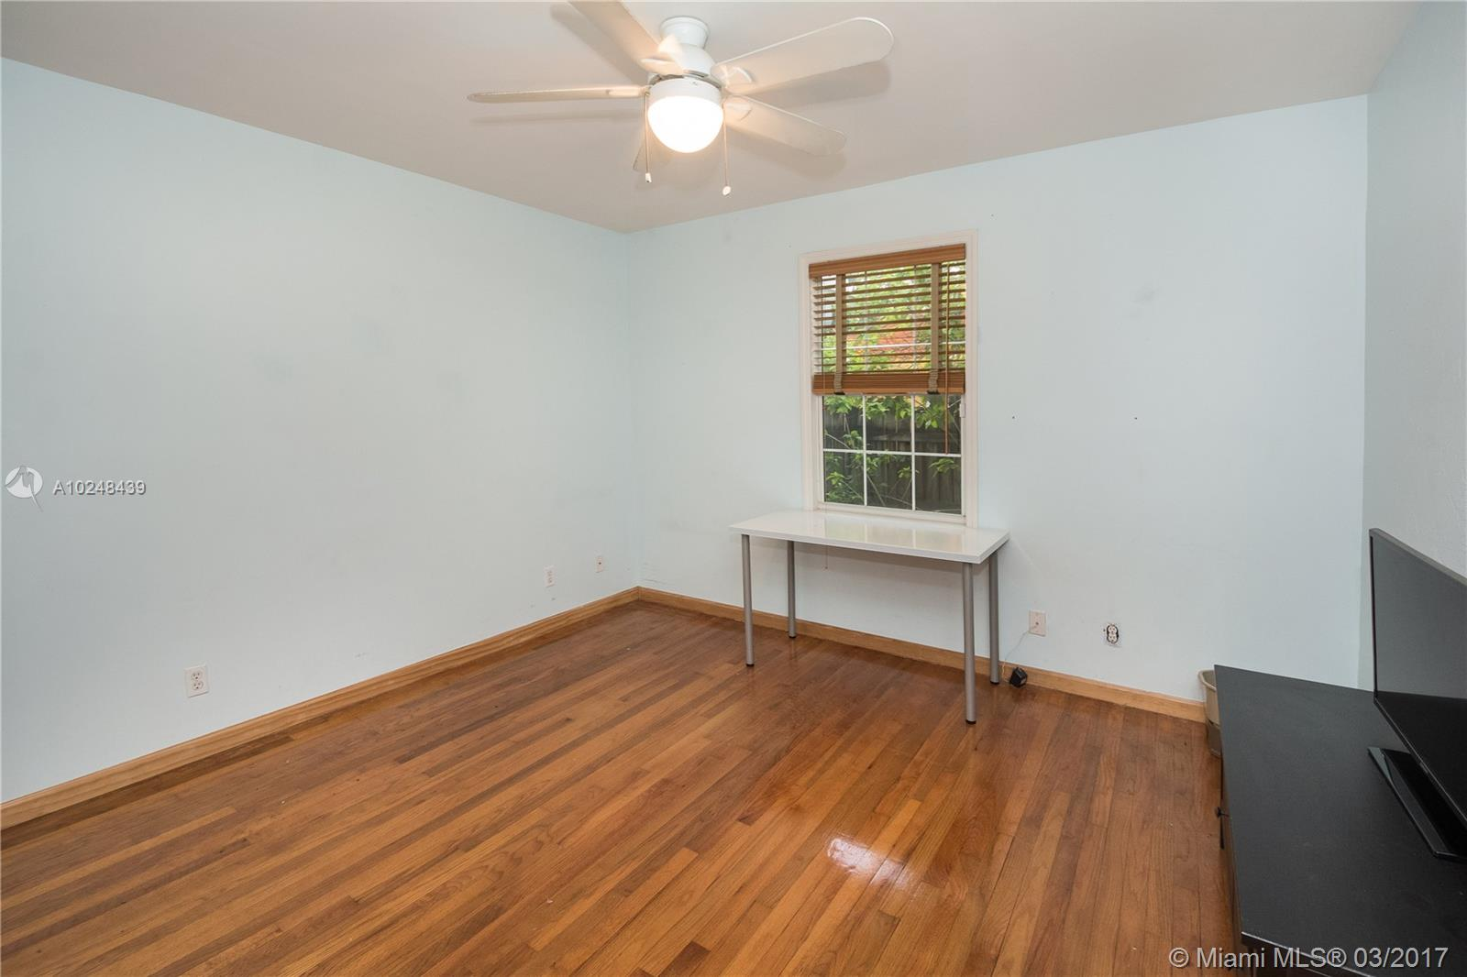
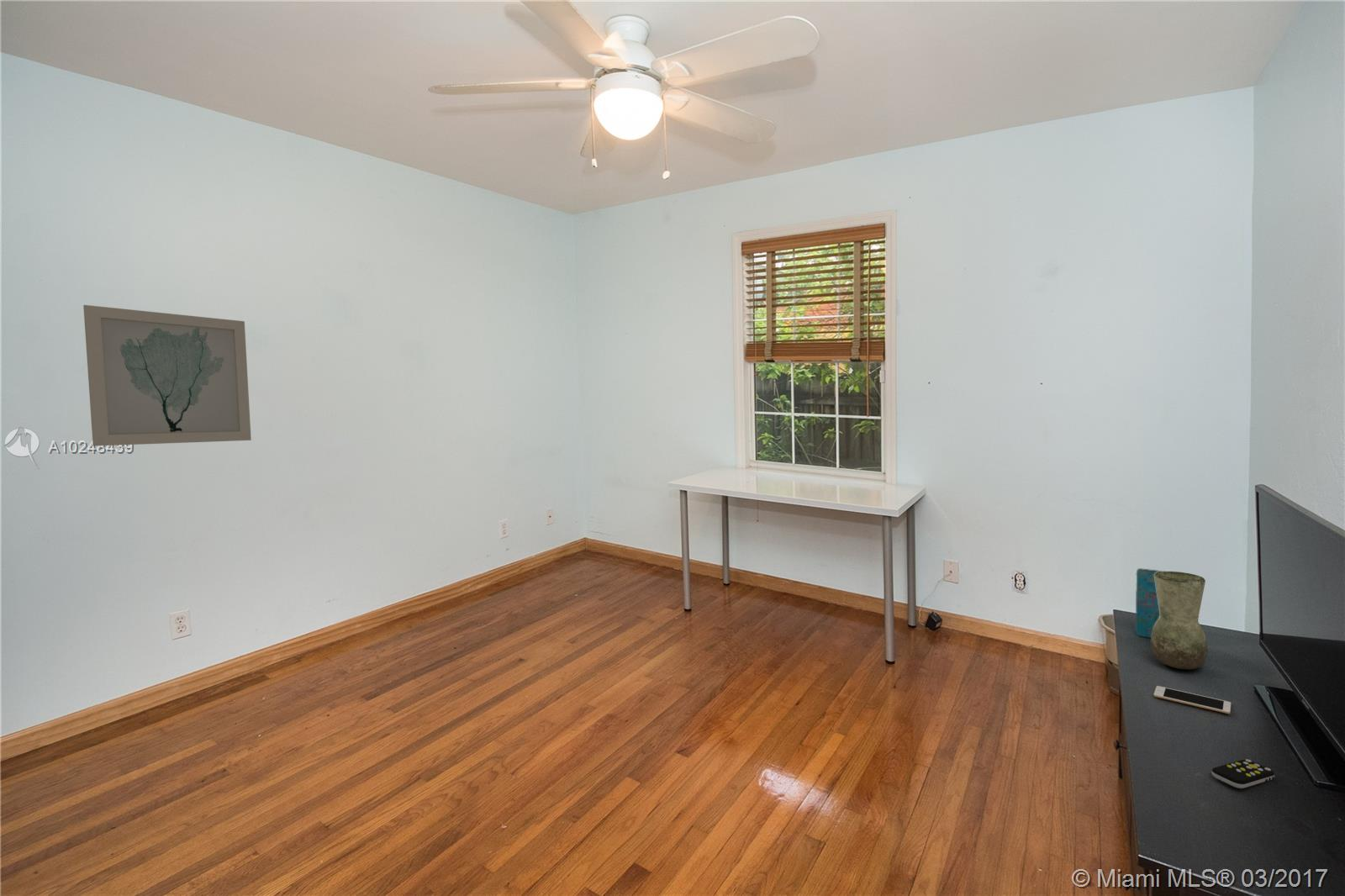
+ cover (1158, 605)
+ cell phone (1191, 698)
+ vase (1179, 620)
+ remote control (1242, 772)
+ wall art (174, 378)
